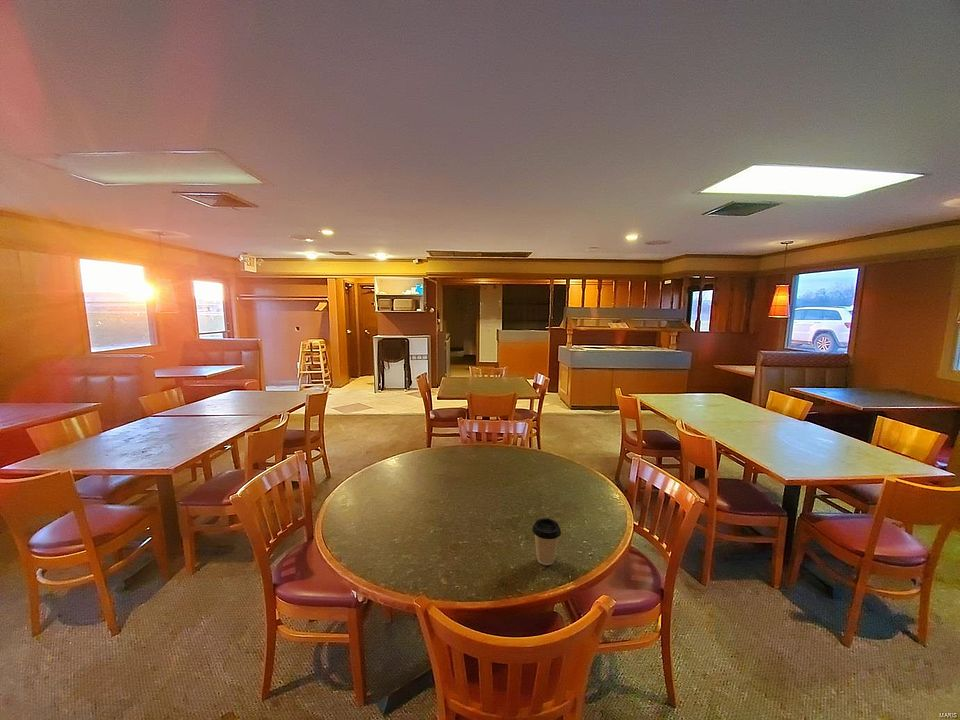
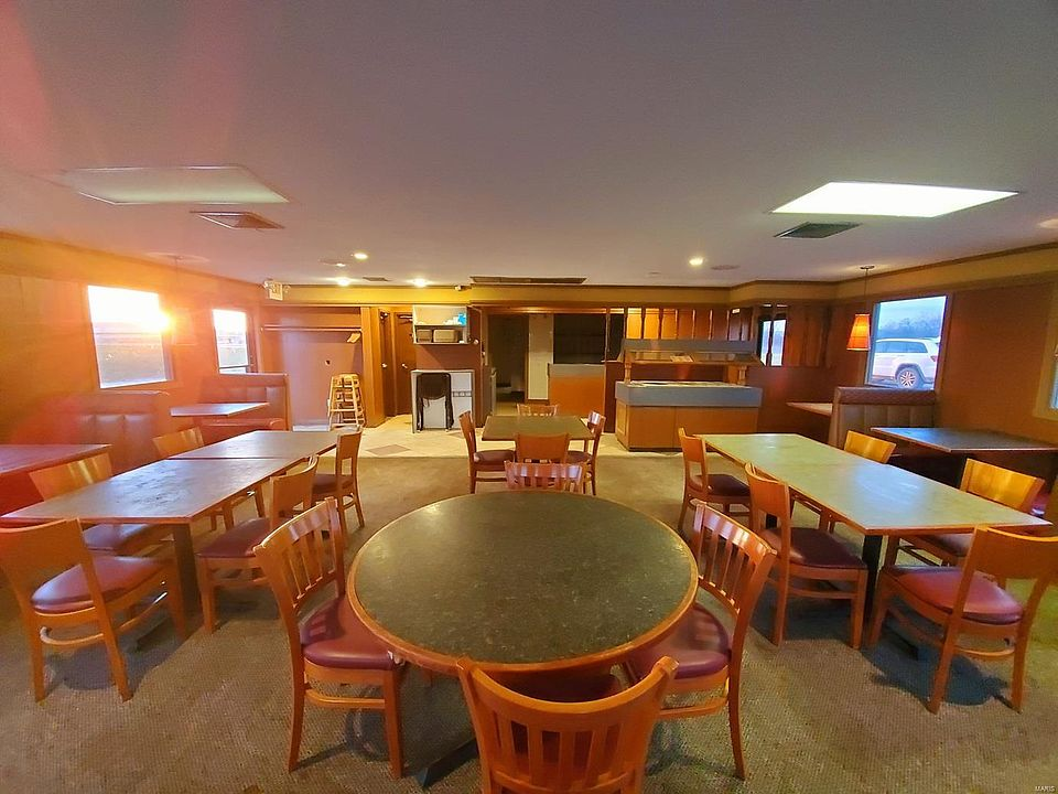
- coffee cup (546, 542)
